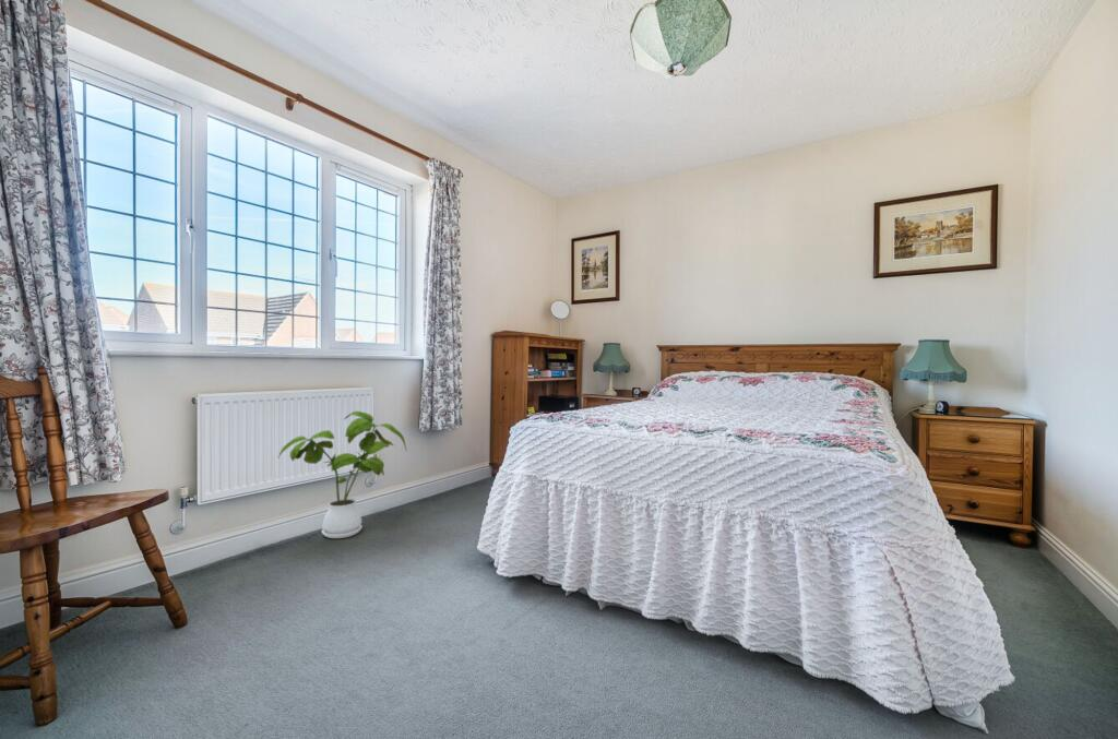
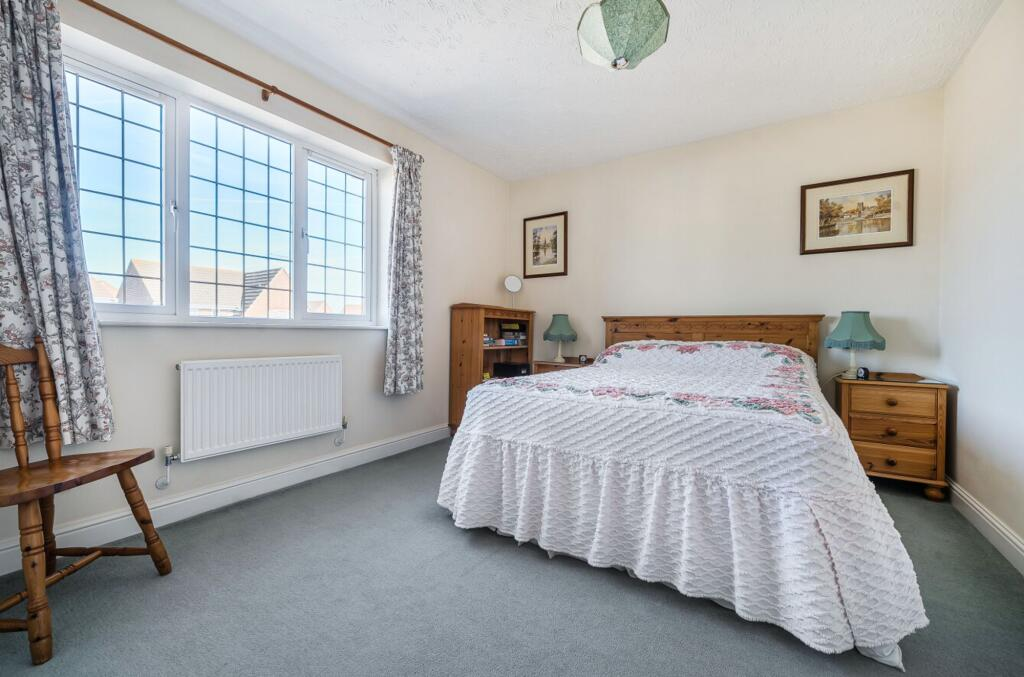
- house plant (357, 473)
